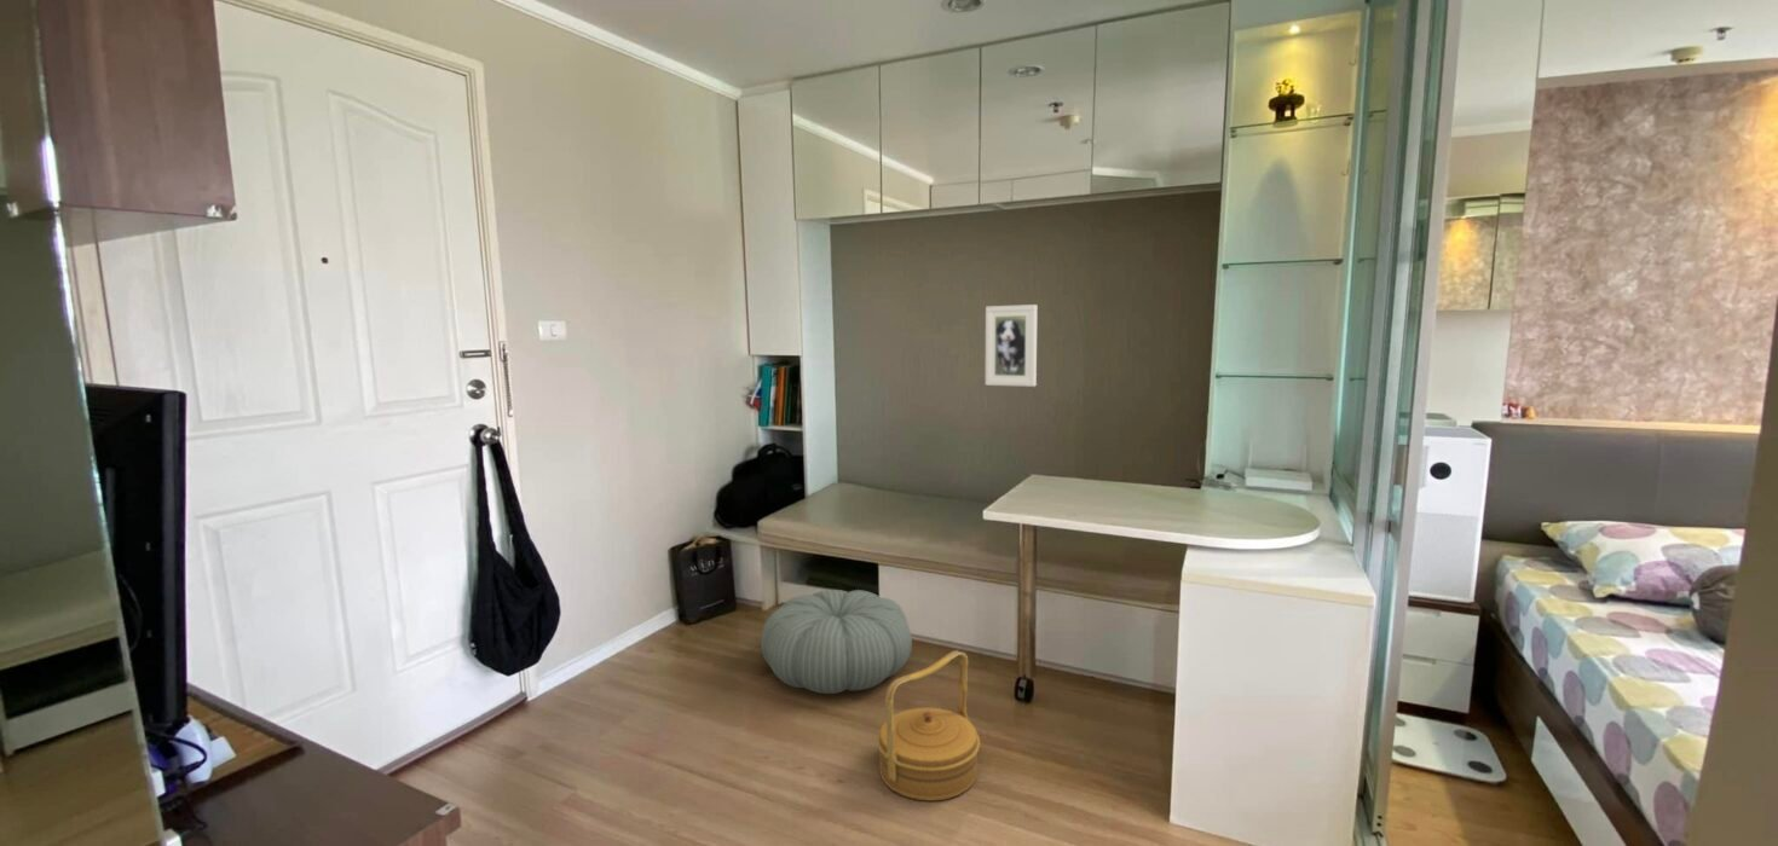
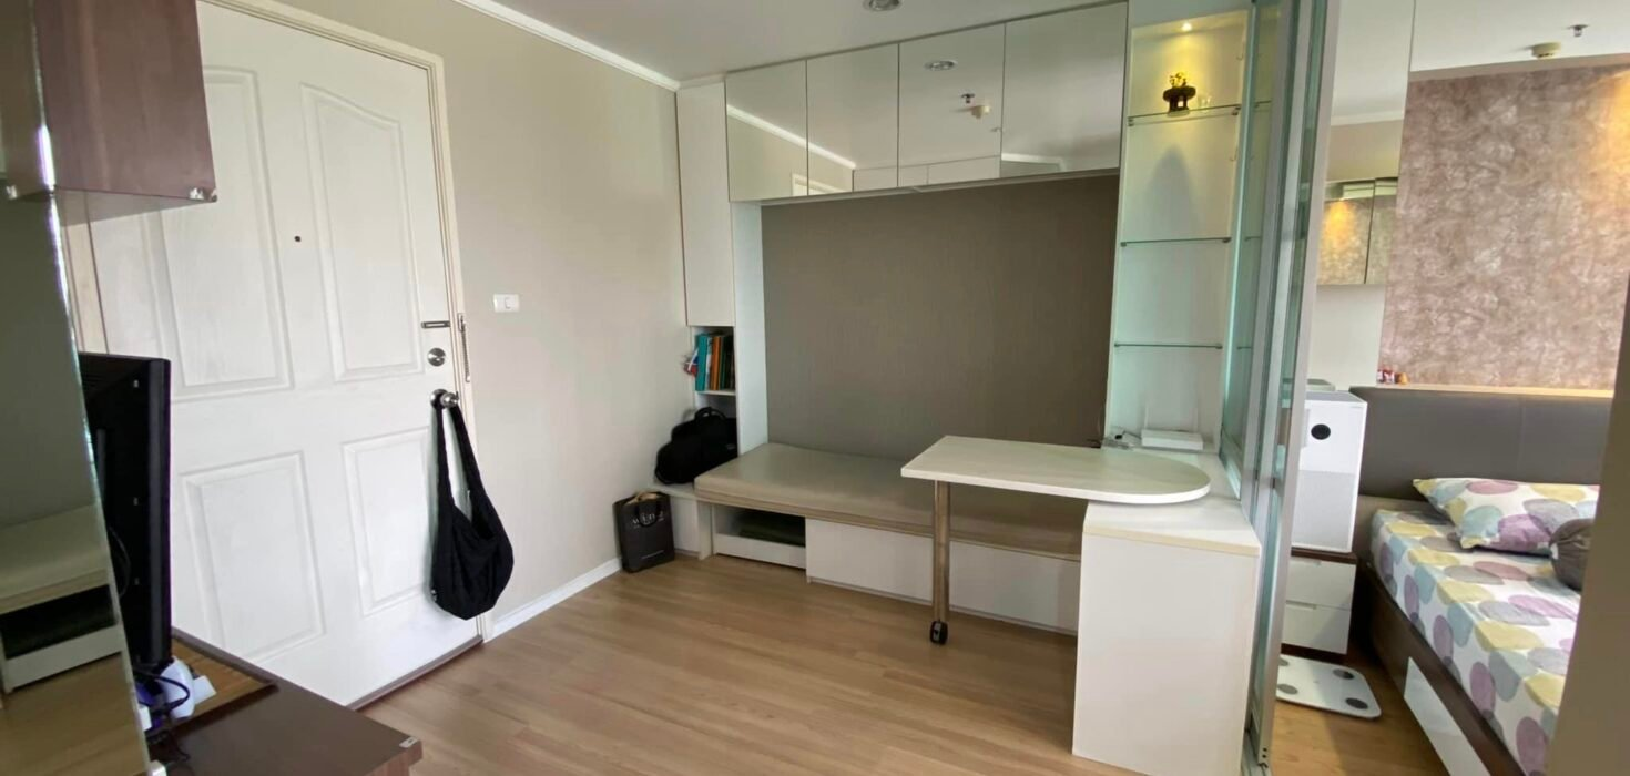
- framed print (1010, 346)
- basket (928, 718)
- pouf (836, 637)
